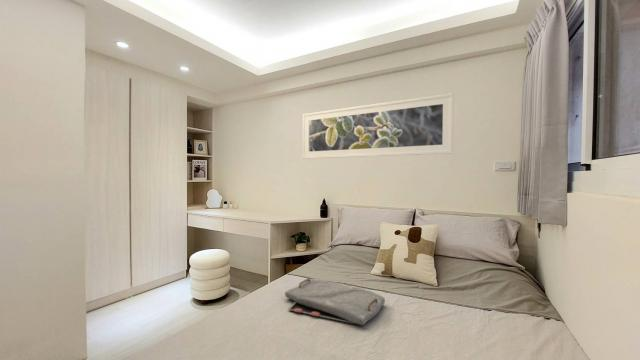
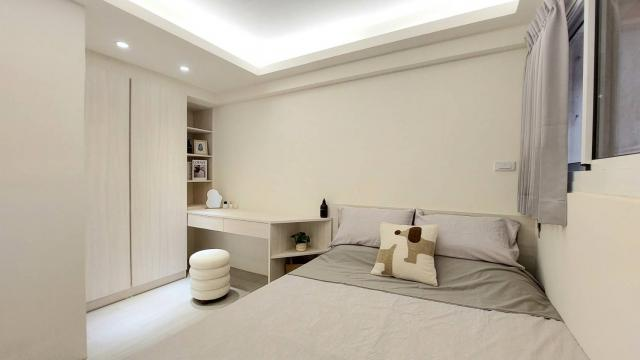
- serving tray (331, 298)
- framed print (366, 131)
